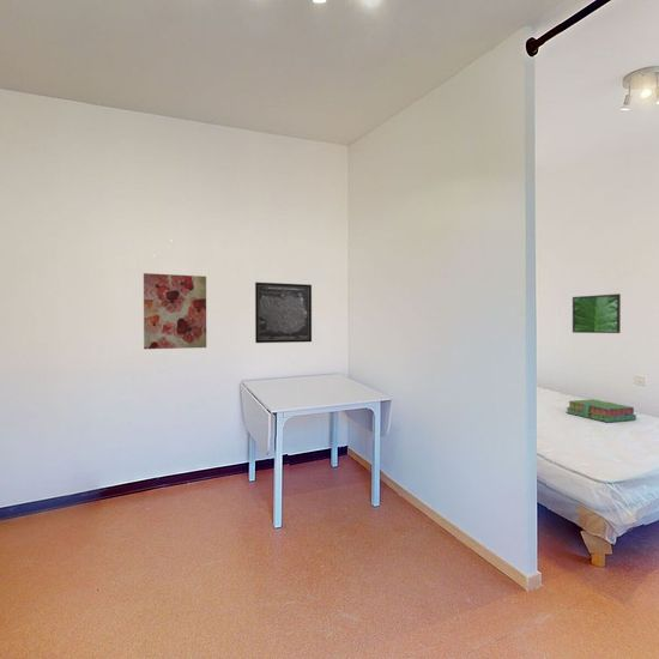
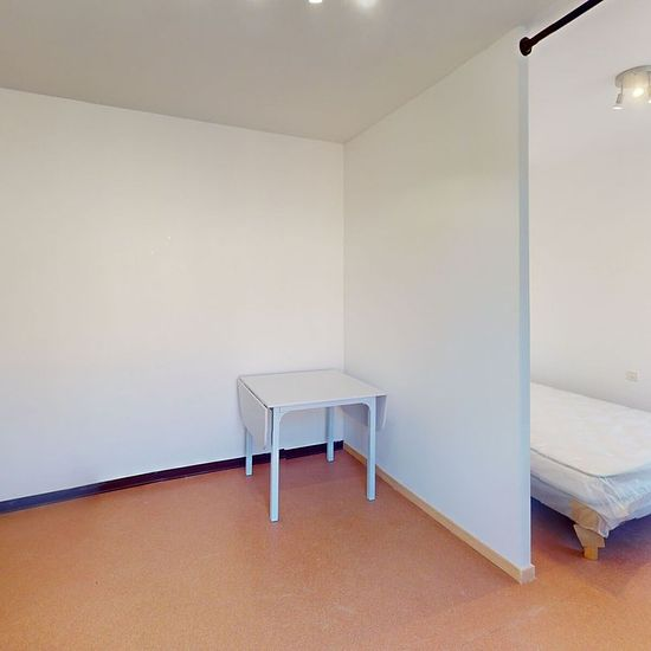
- wall art (175, 312)
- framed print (594, 314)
- wall art (284, 313)
- stack of books (599, 410)
